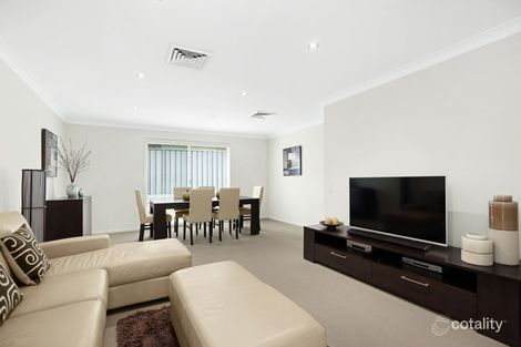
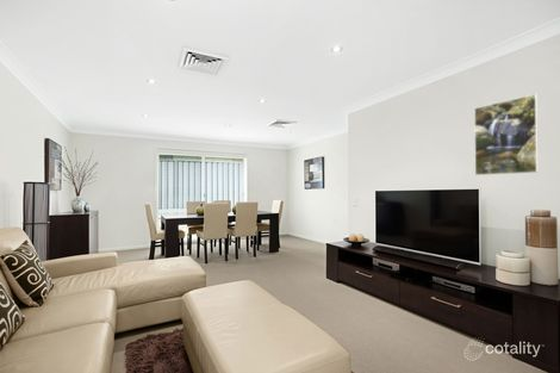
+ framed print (503, 137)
